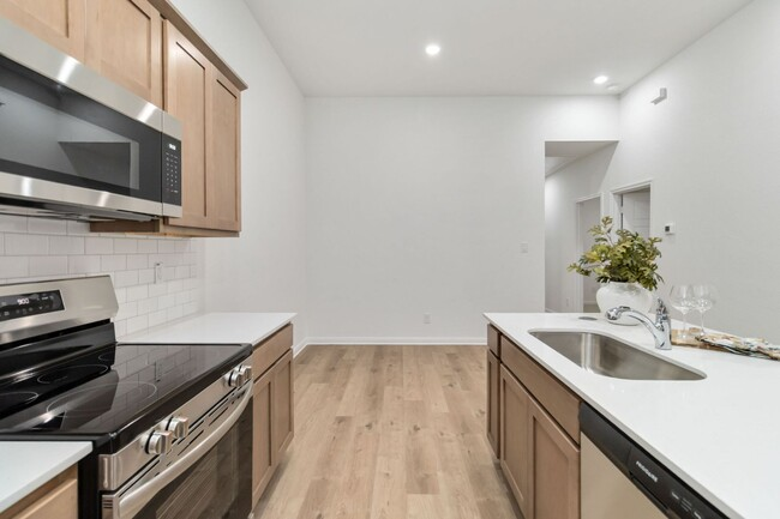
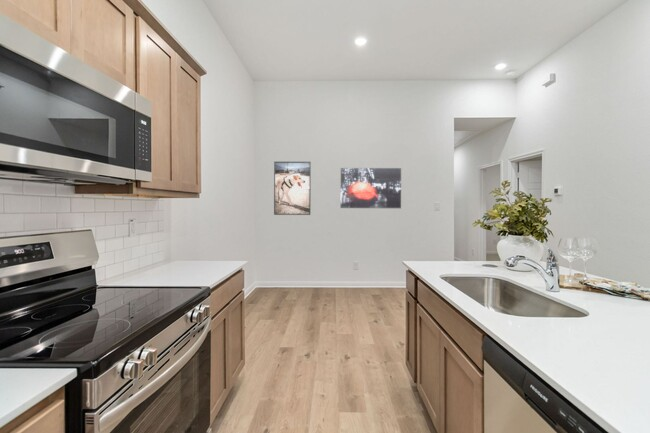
+ wall art (370, 188)
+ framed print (292, 188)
